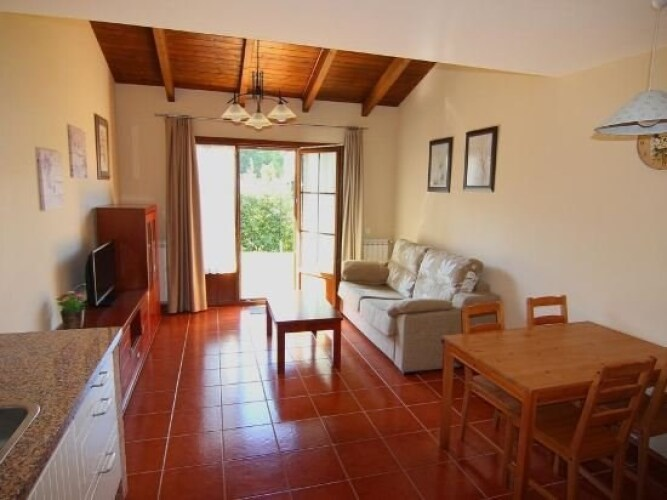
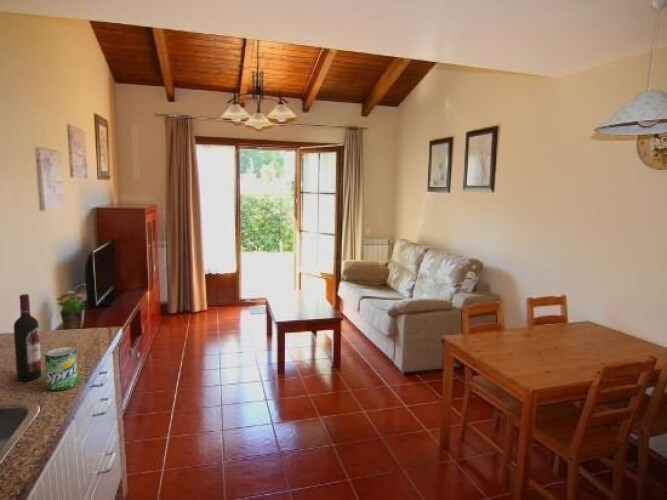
+ beverage can (61, 368)
+ wine bottle (26, 336)
